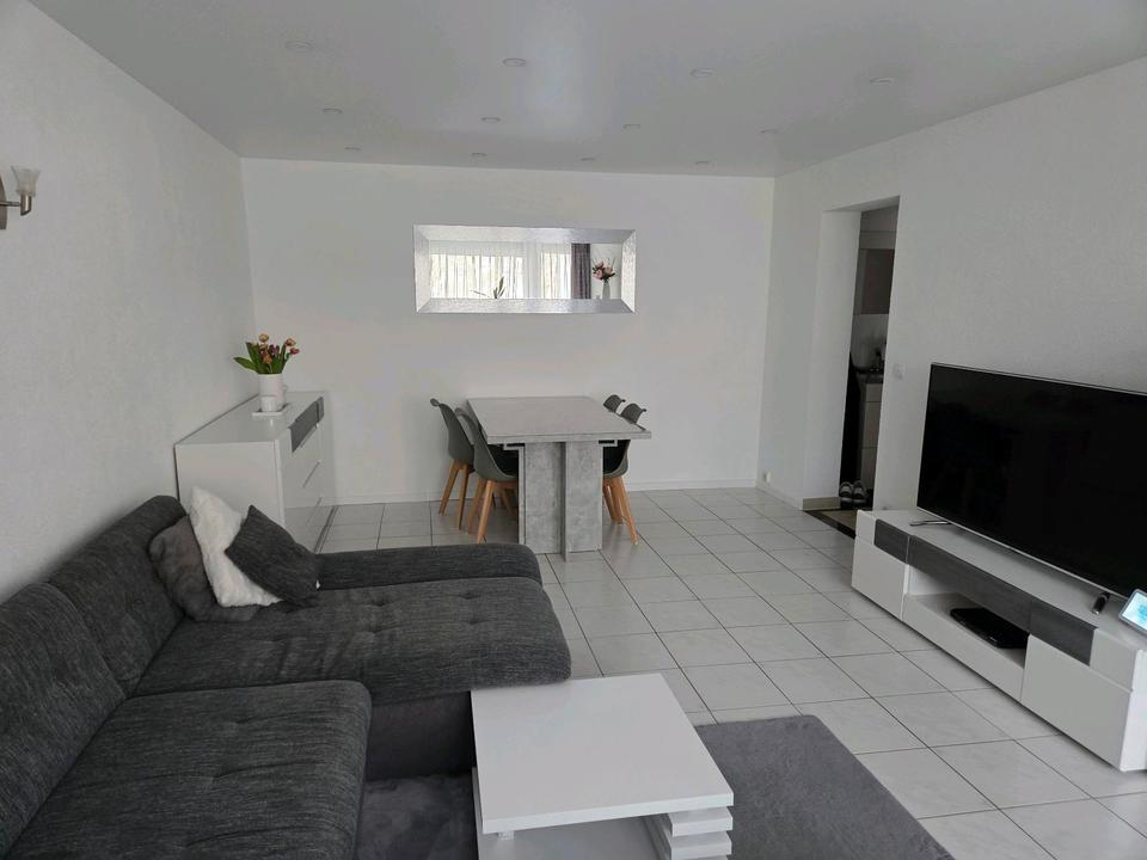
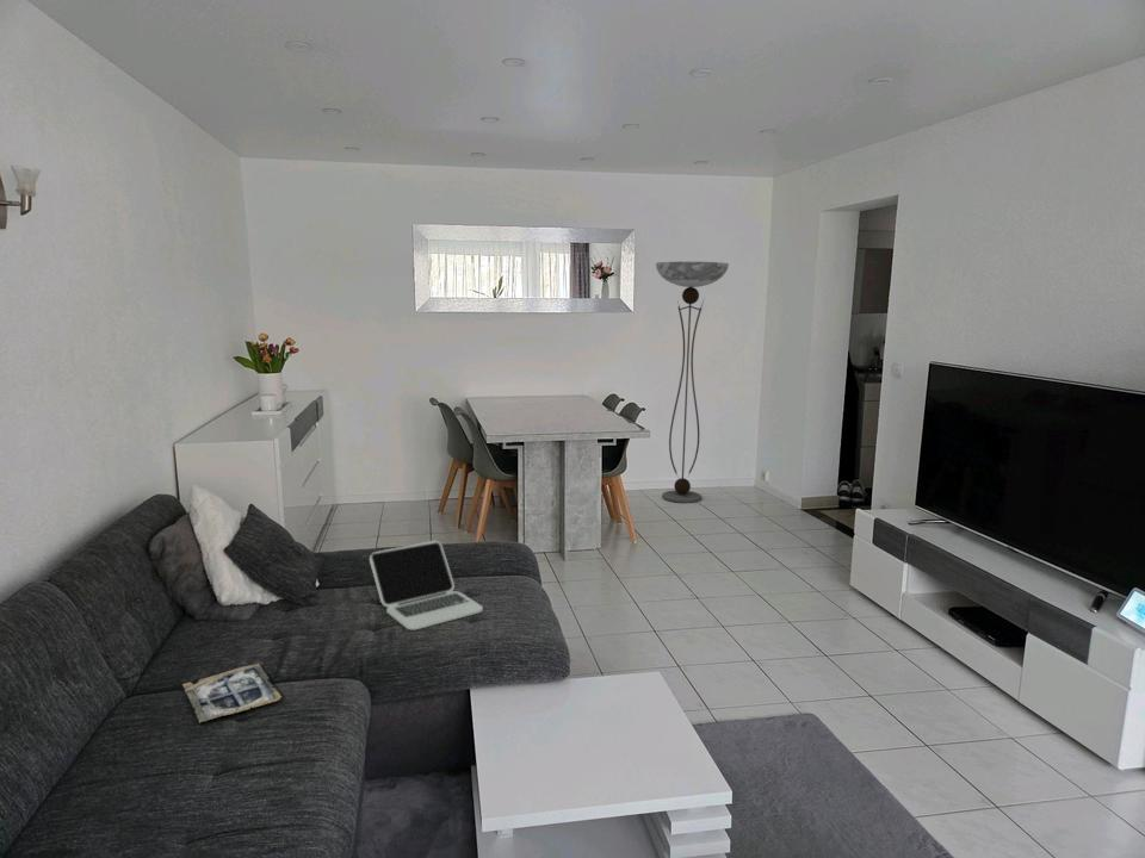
+ laptop (426, 582)
+ floor lamp (686, 383)
+ magazine (230, 691)
